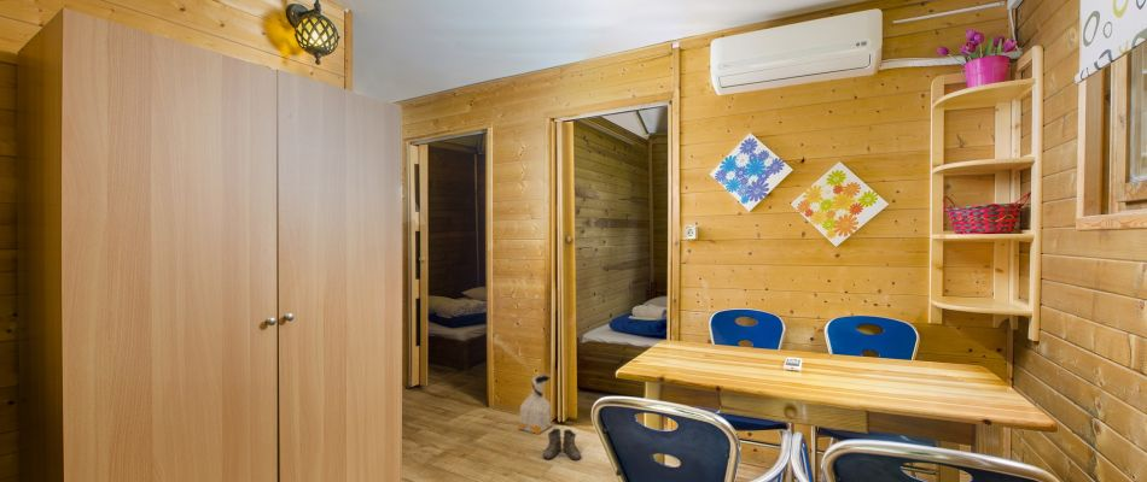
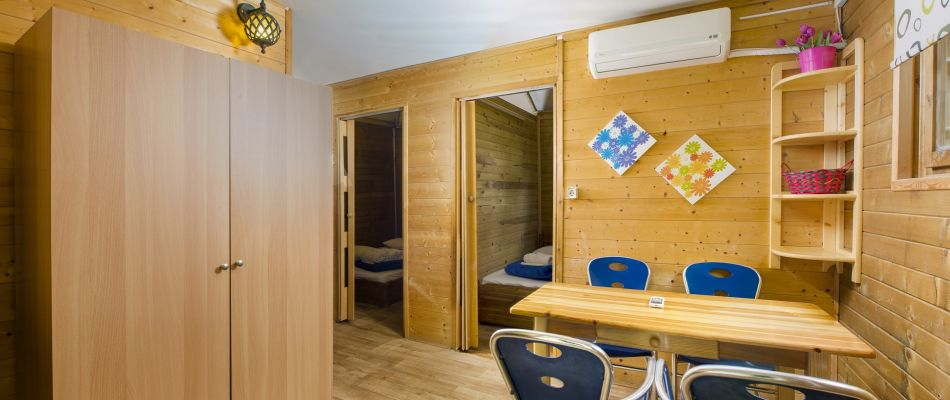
- boots (560, 443)
- bag (536, 400)
